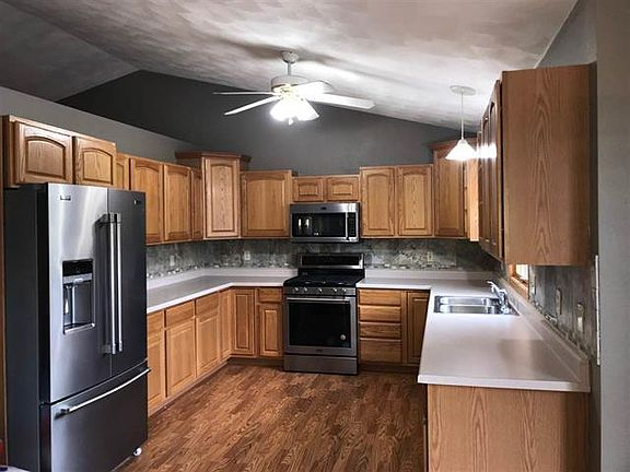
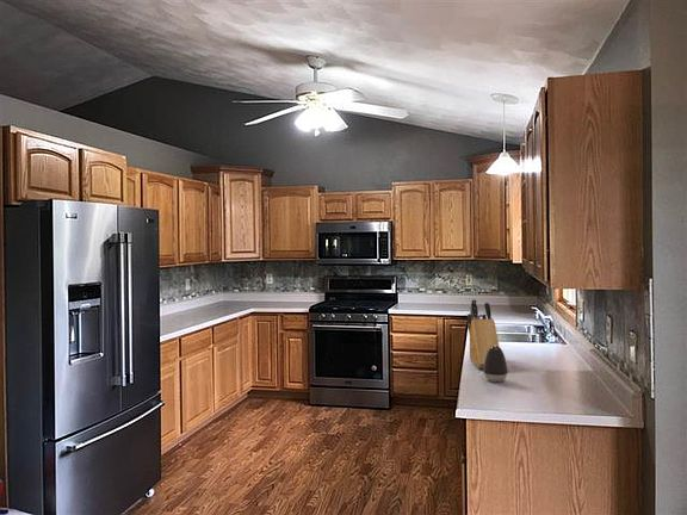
+ knife block (483, 331)
+ pump dispenser (495, 362)
